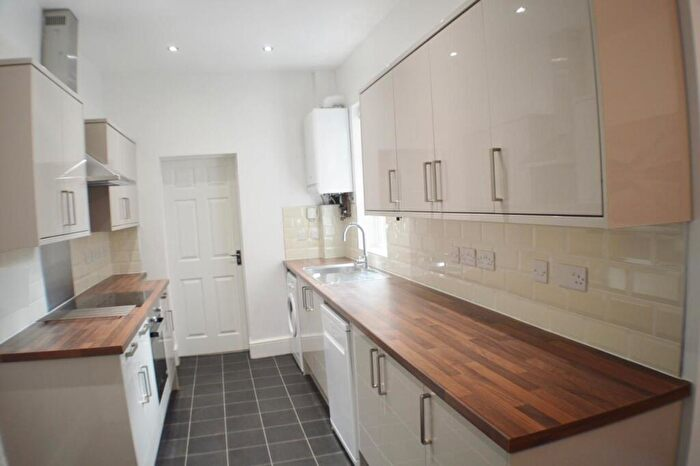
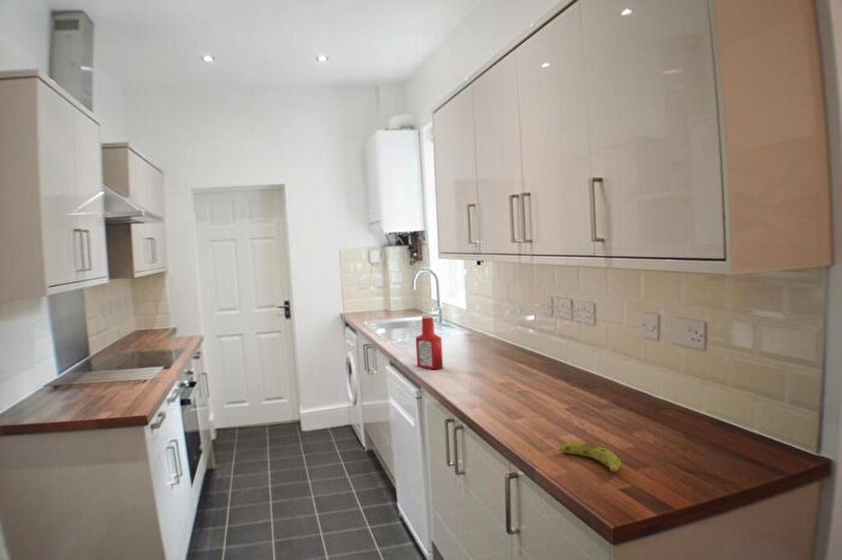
+ soap bottle (428, 340)
+ fruit (591, 455)
